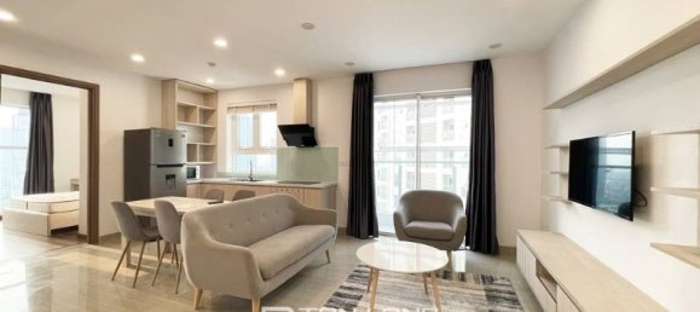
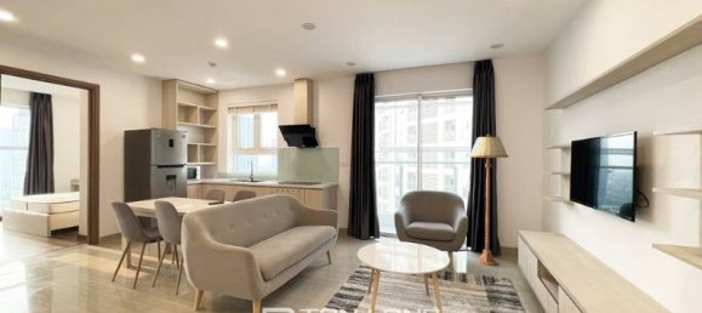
+ floor lamp (487, 198)
